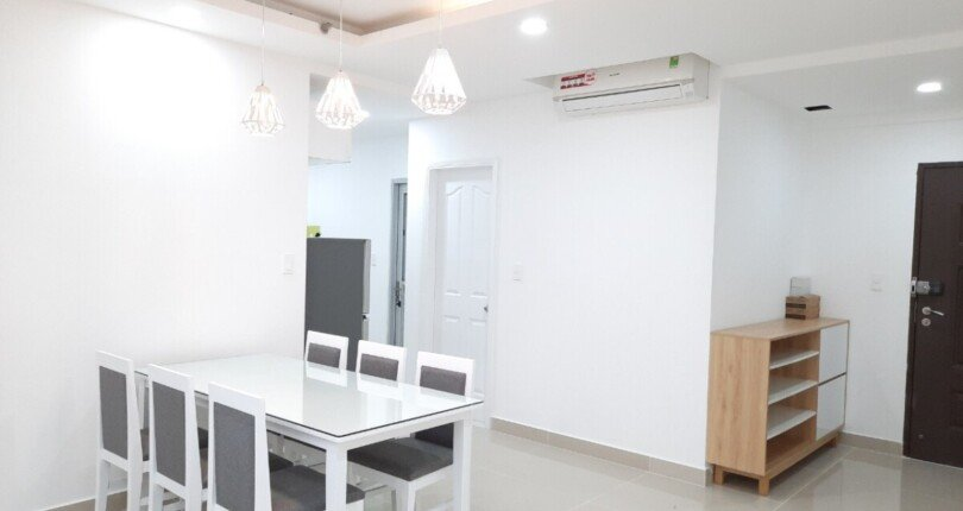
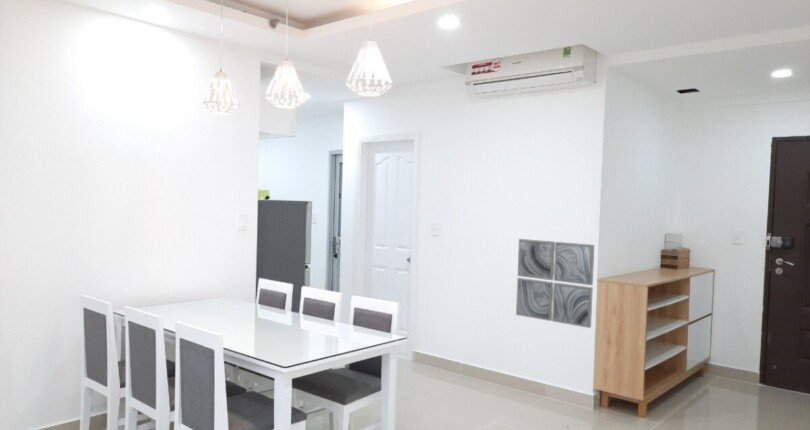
+ wall art (554, 280)
